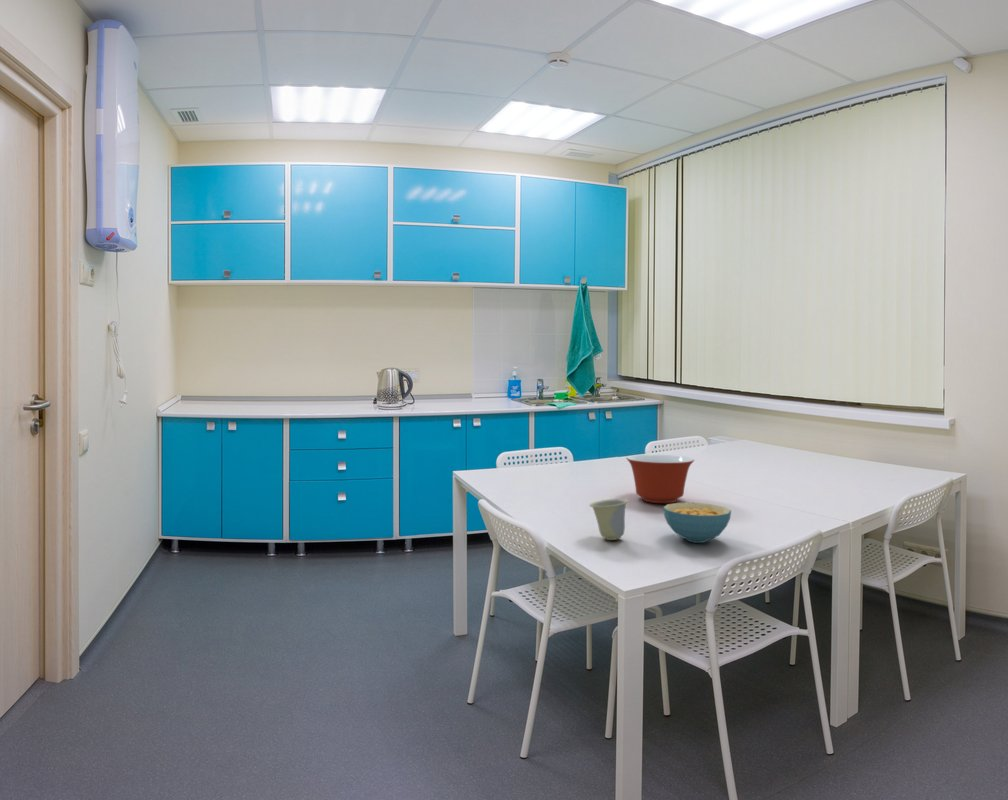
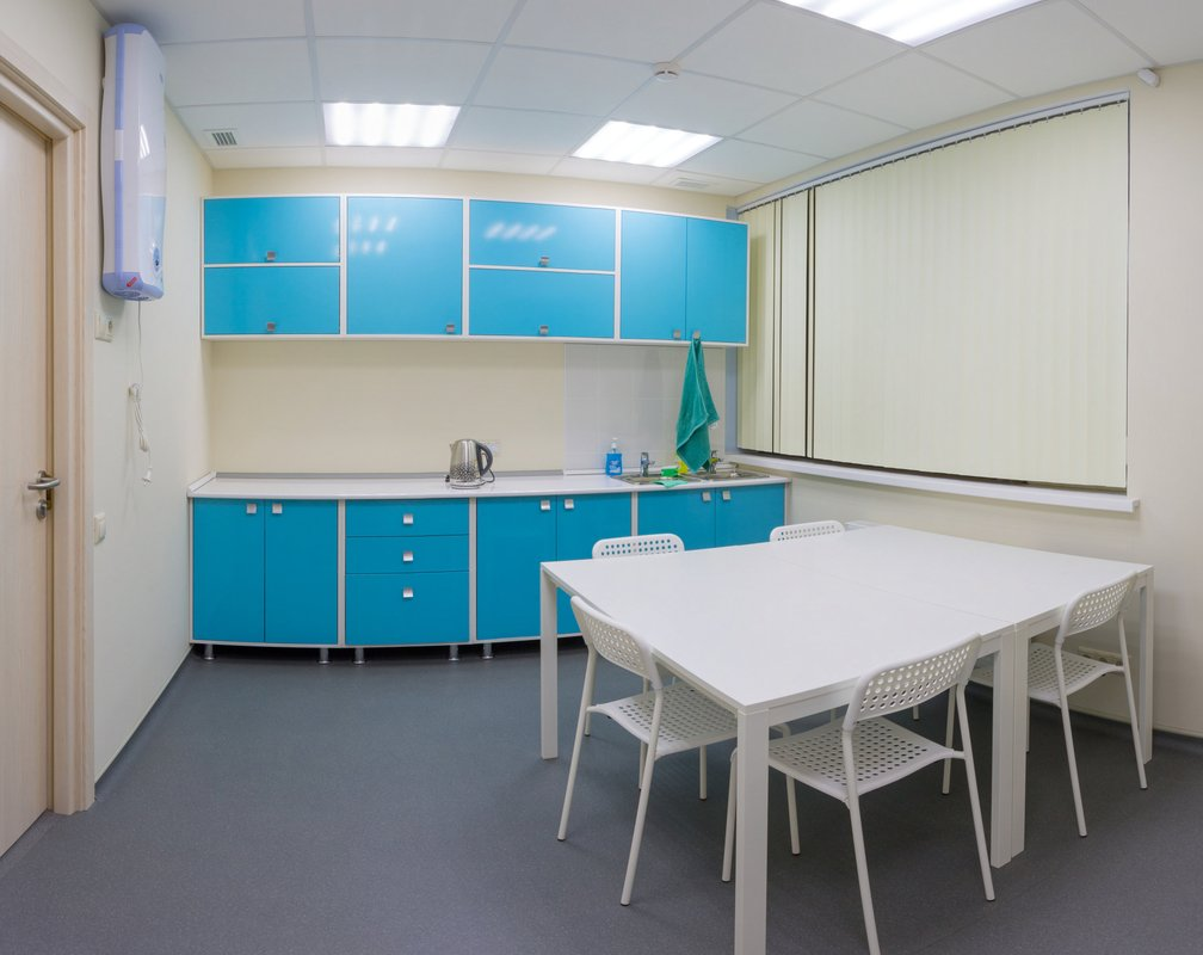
- cup (608, 519)
- cereal bowl (696, 524)
- mixing bowl (659, 479)
